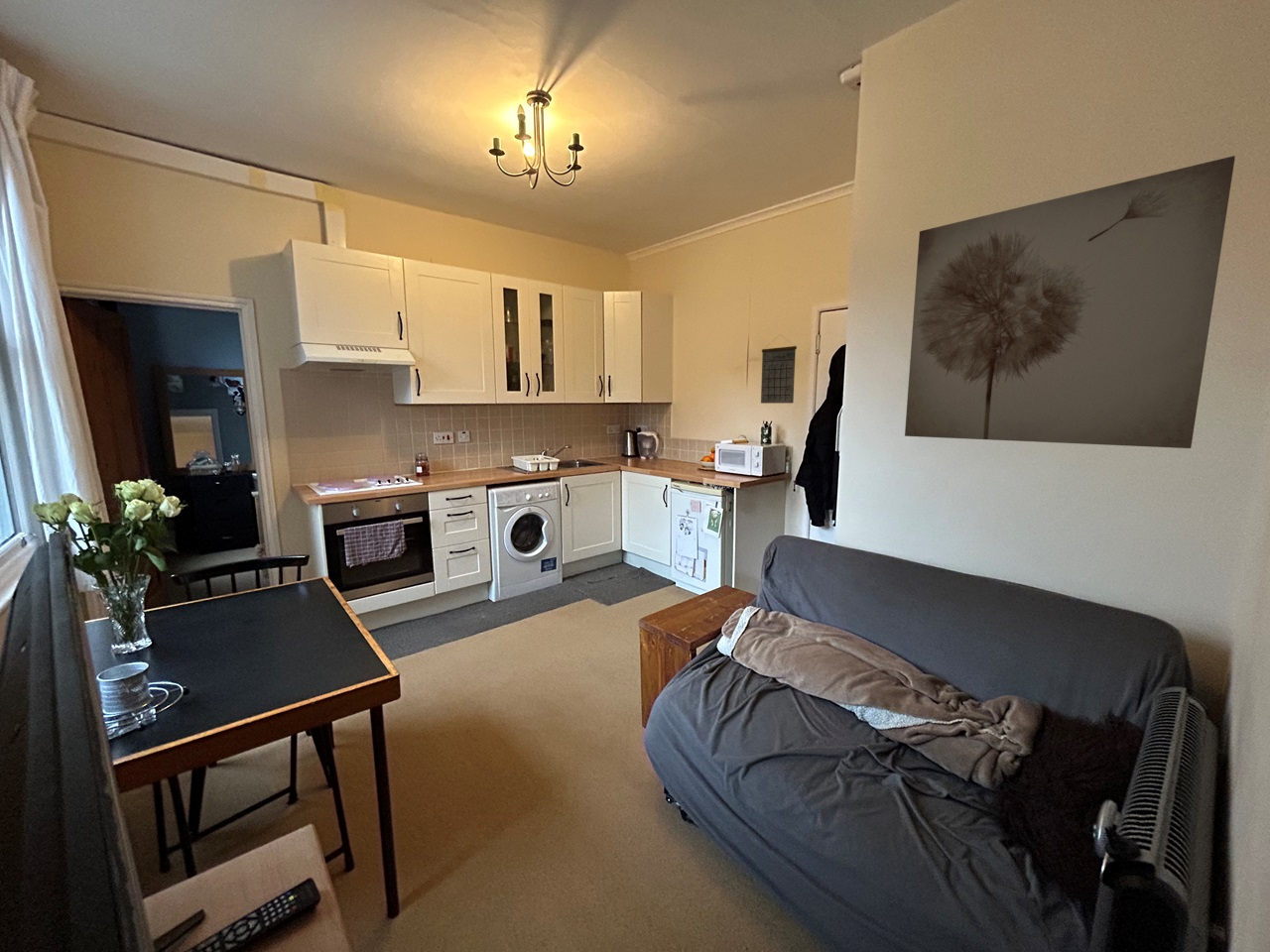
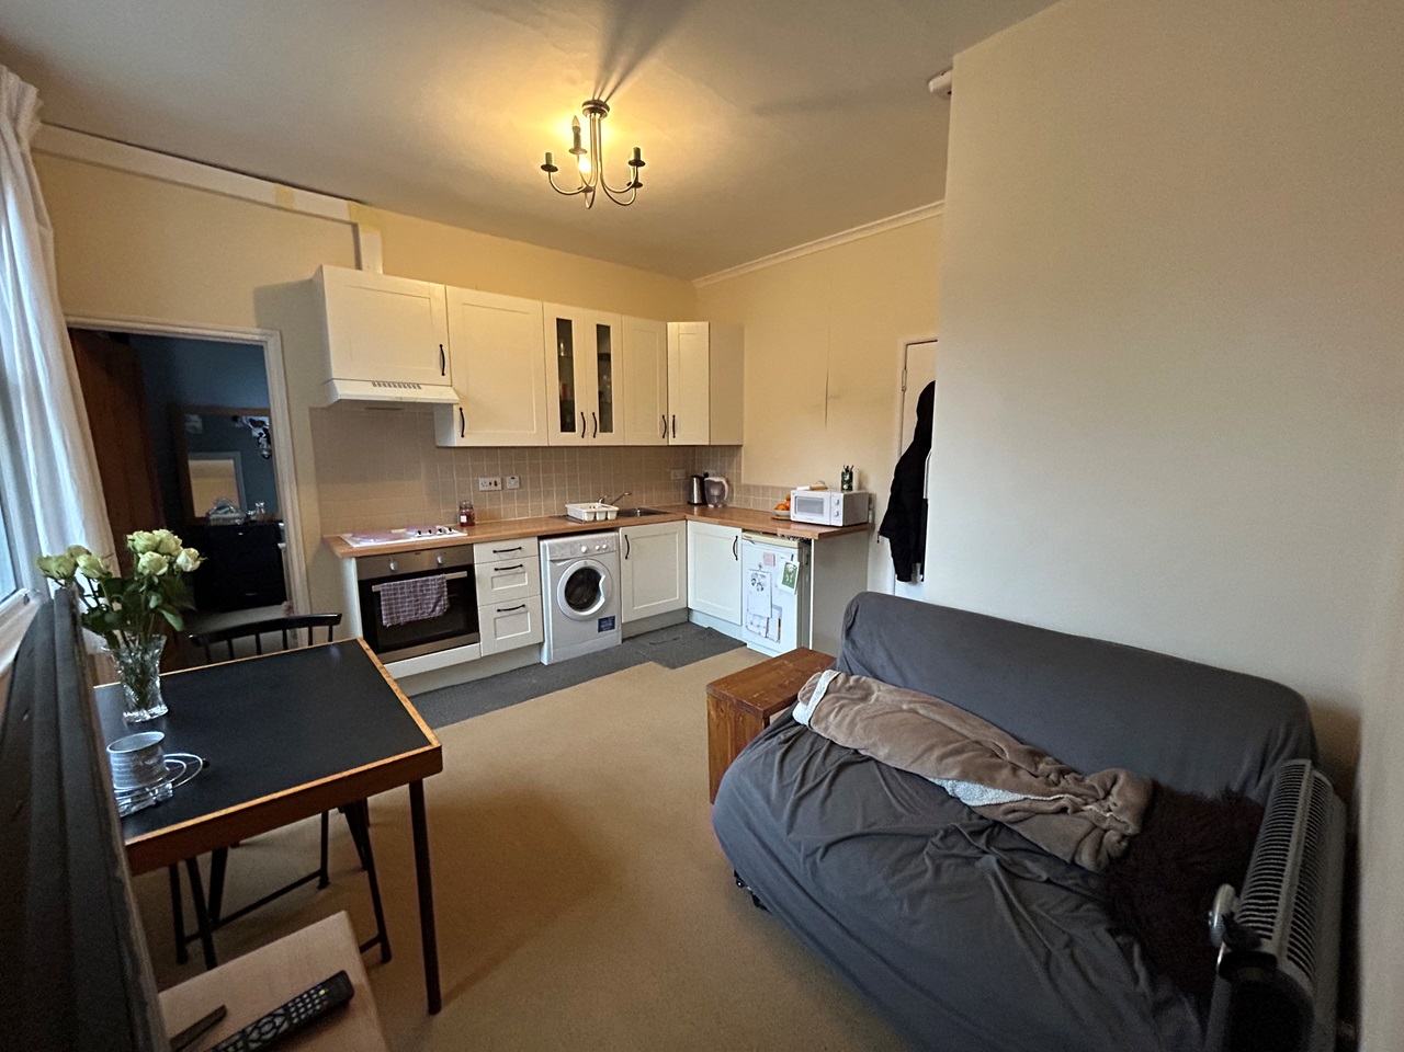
- calendar (778, 369)
- wall art (1037, 324)
